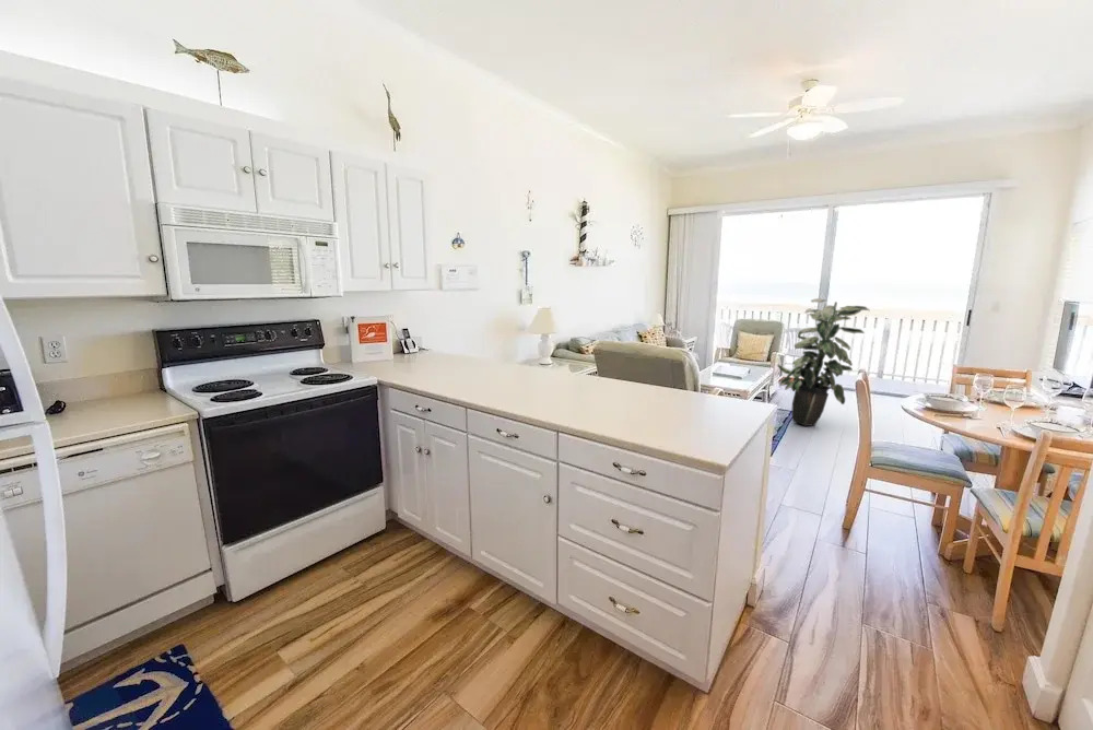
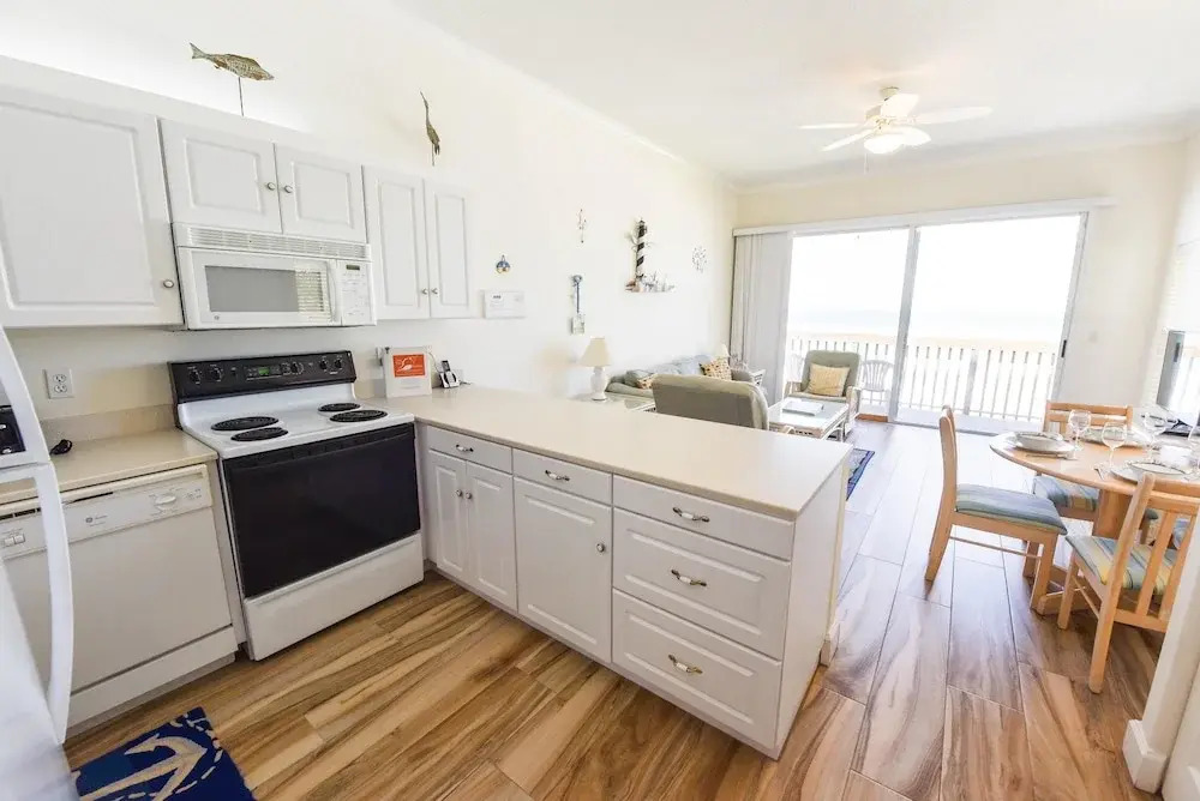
- indoor plant (819, 363)
